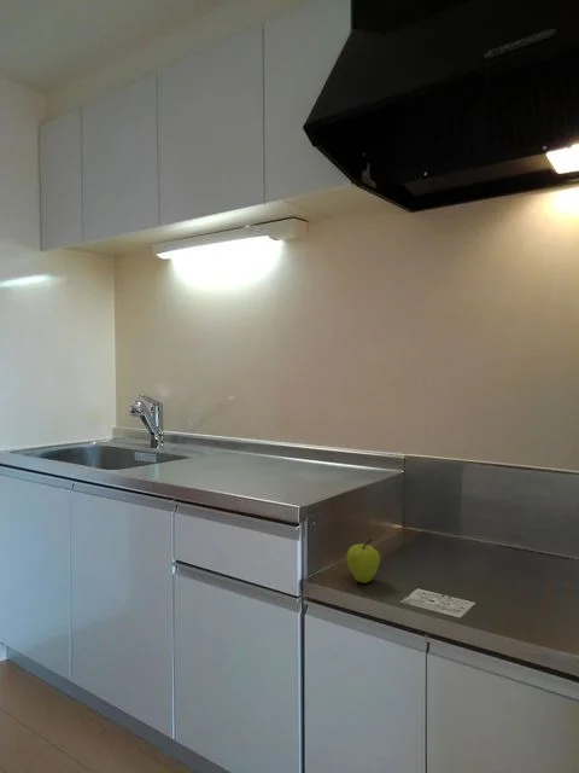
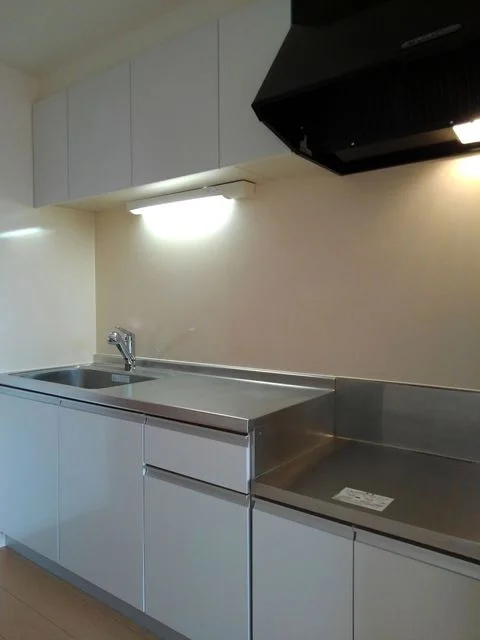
- fruit (362, 559)
